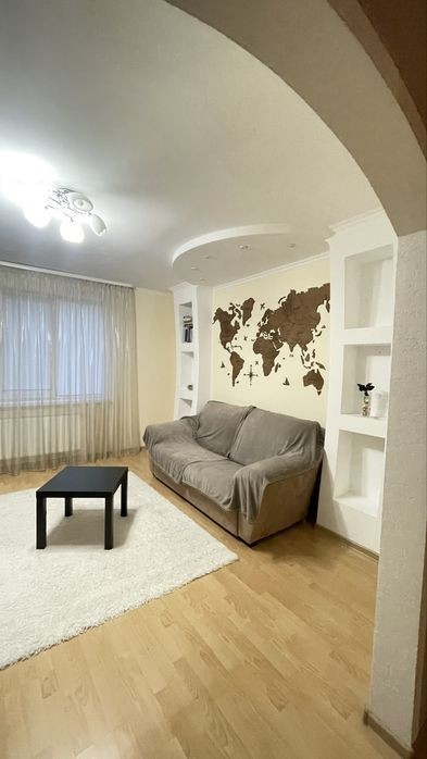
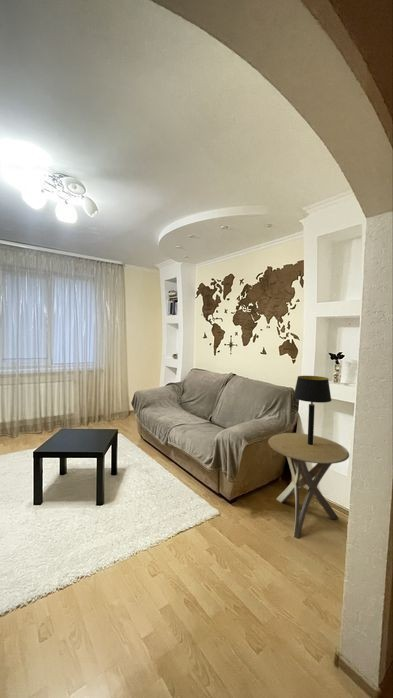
+ table lamp (311, 410)
+ side table (305, 481)
